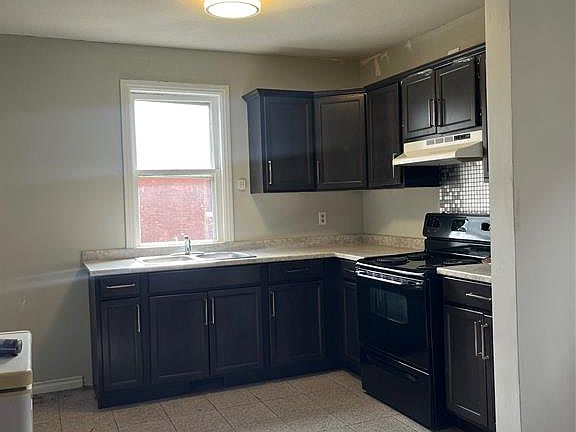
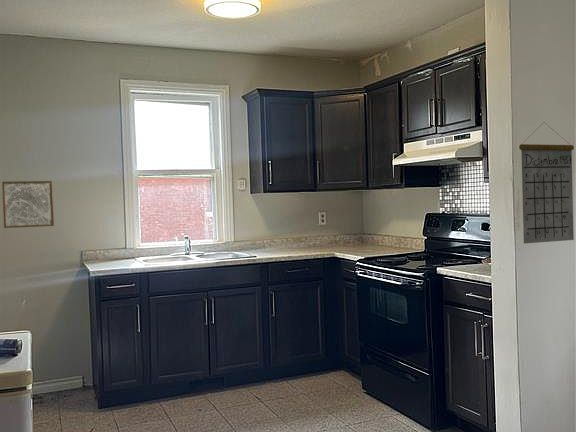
+ calendar (547, 181)
+ wall art (28, 204)
